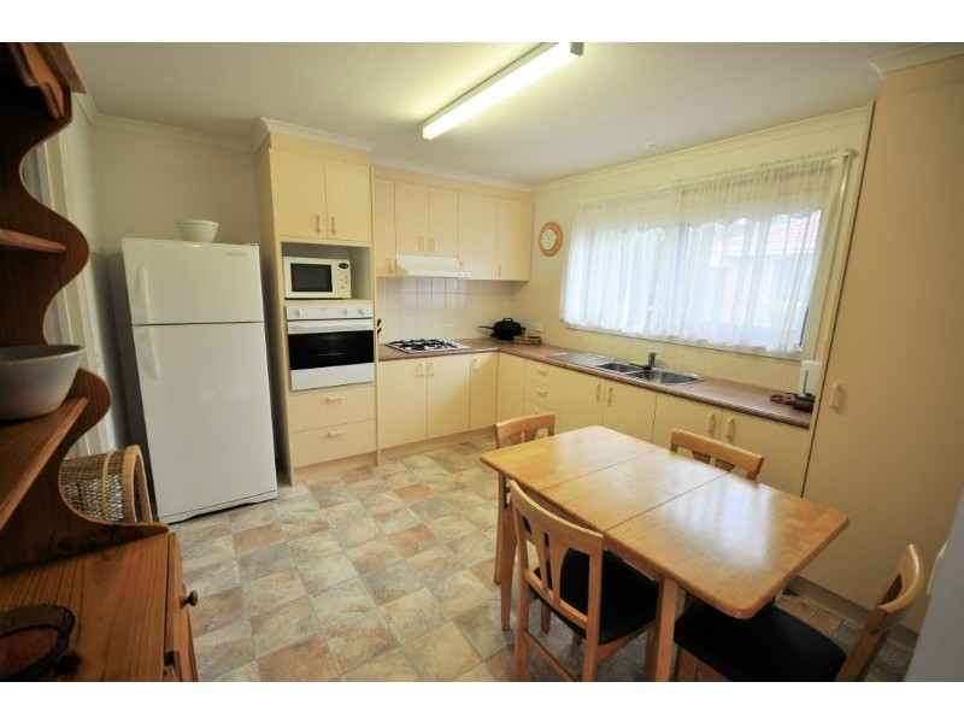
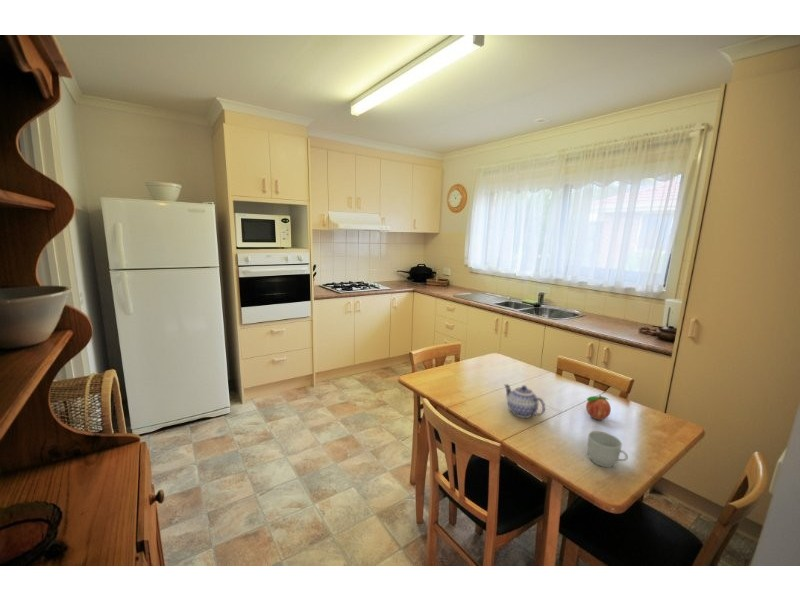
+ mug (607, 451)
+ teapot (522, 399)
+ fruit (598, 406)
